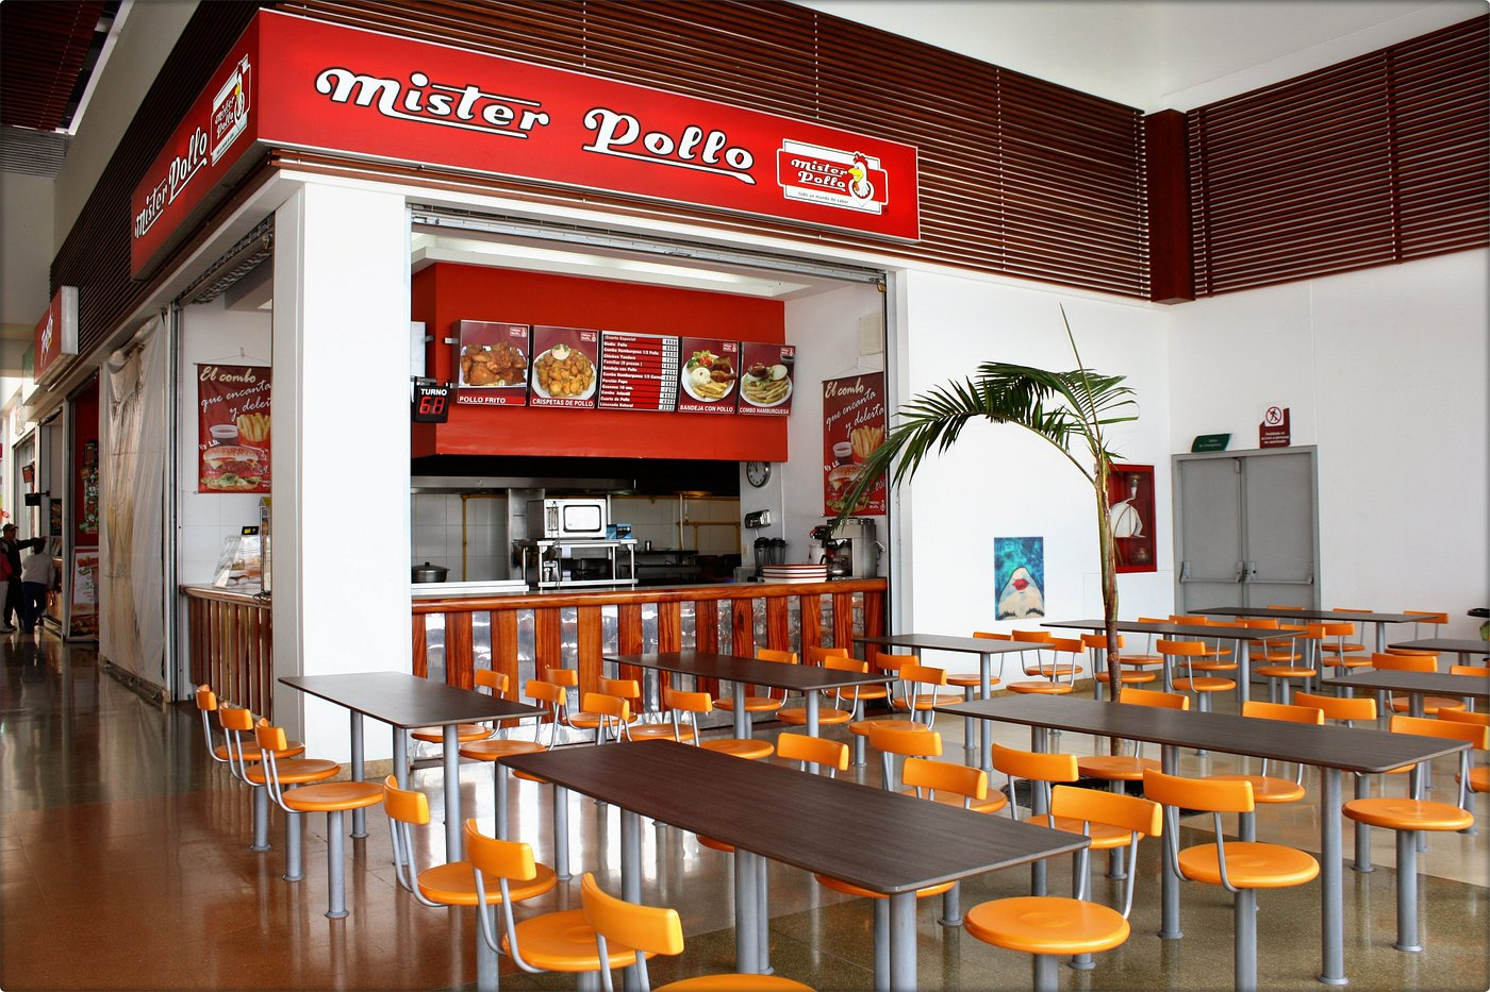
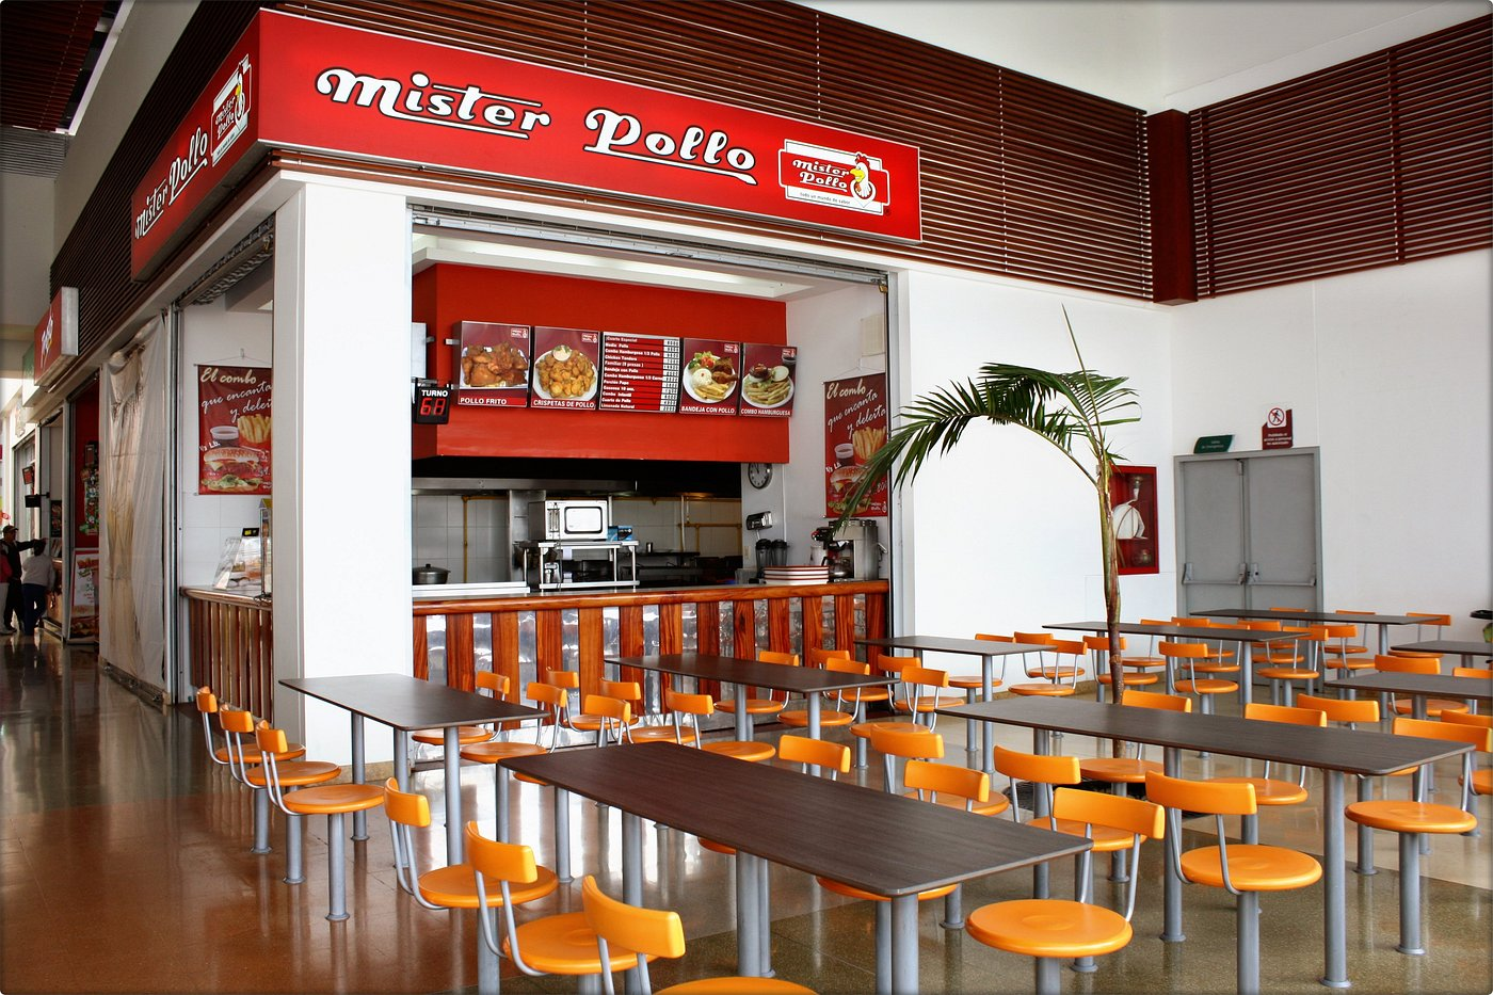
- wall art (1019, 577)
